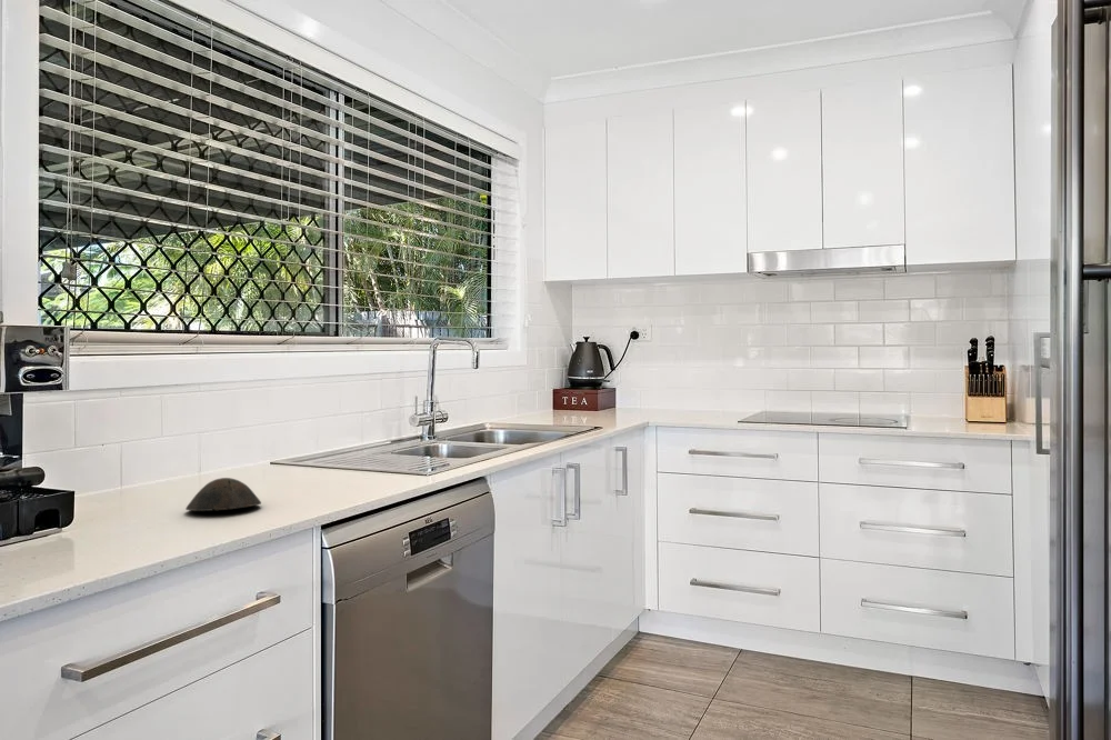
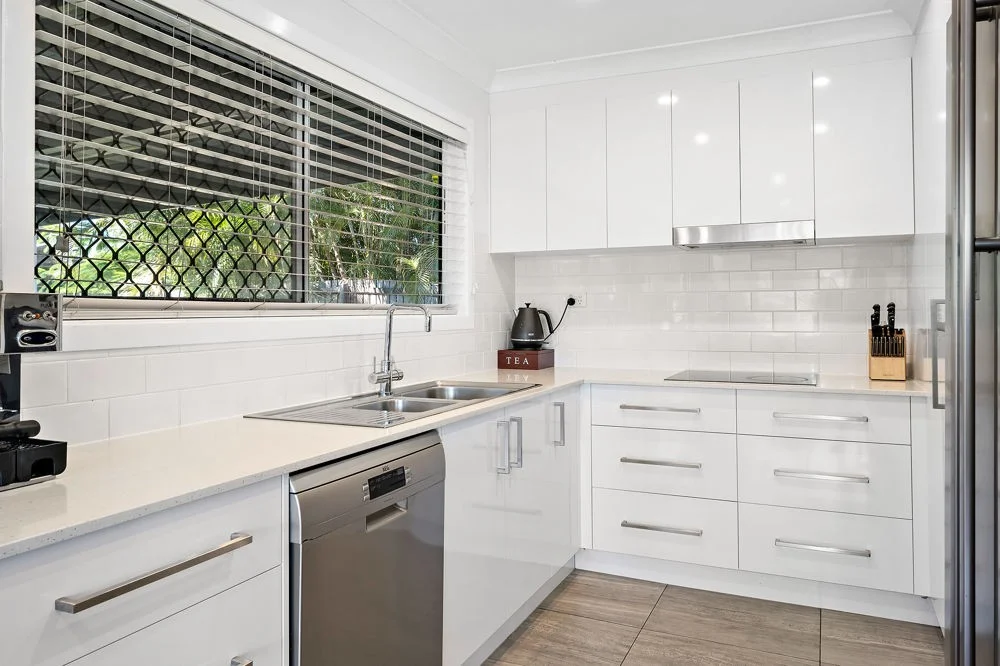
- bowl (207, 490)
